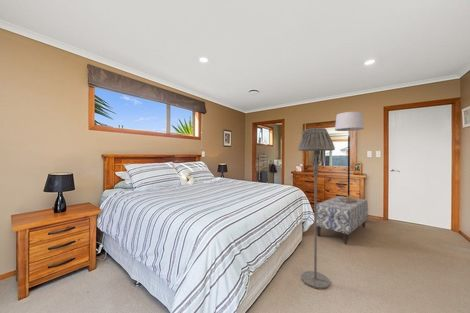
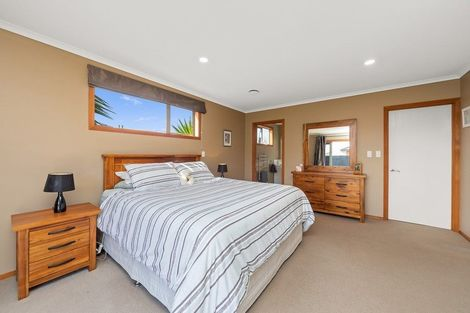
- lamp (348, 157)
- bench (342, 216)
- floor lamp (315, 204)
